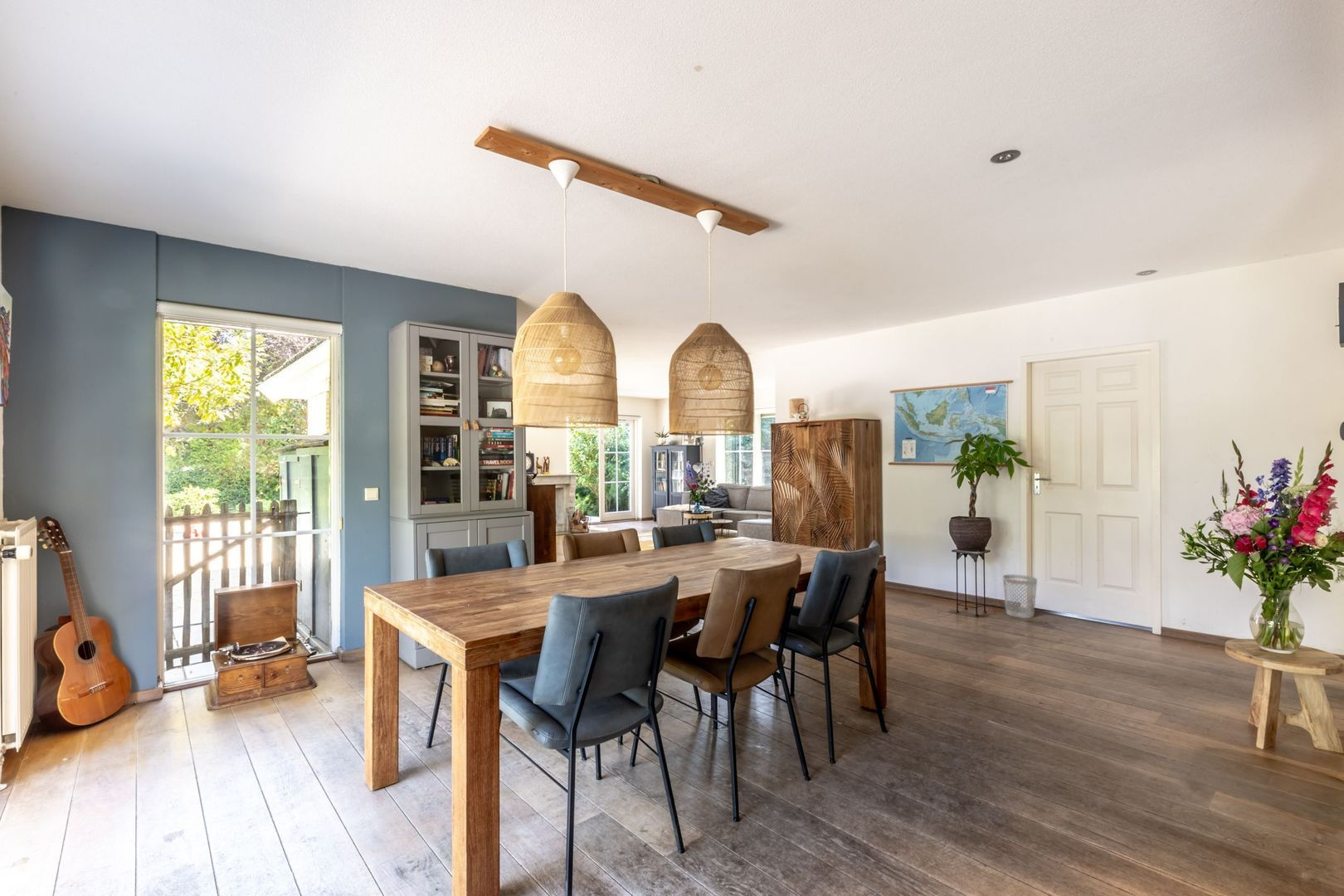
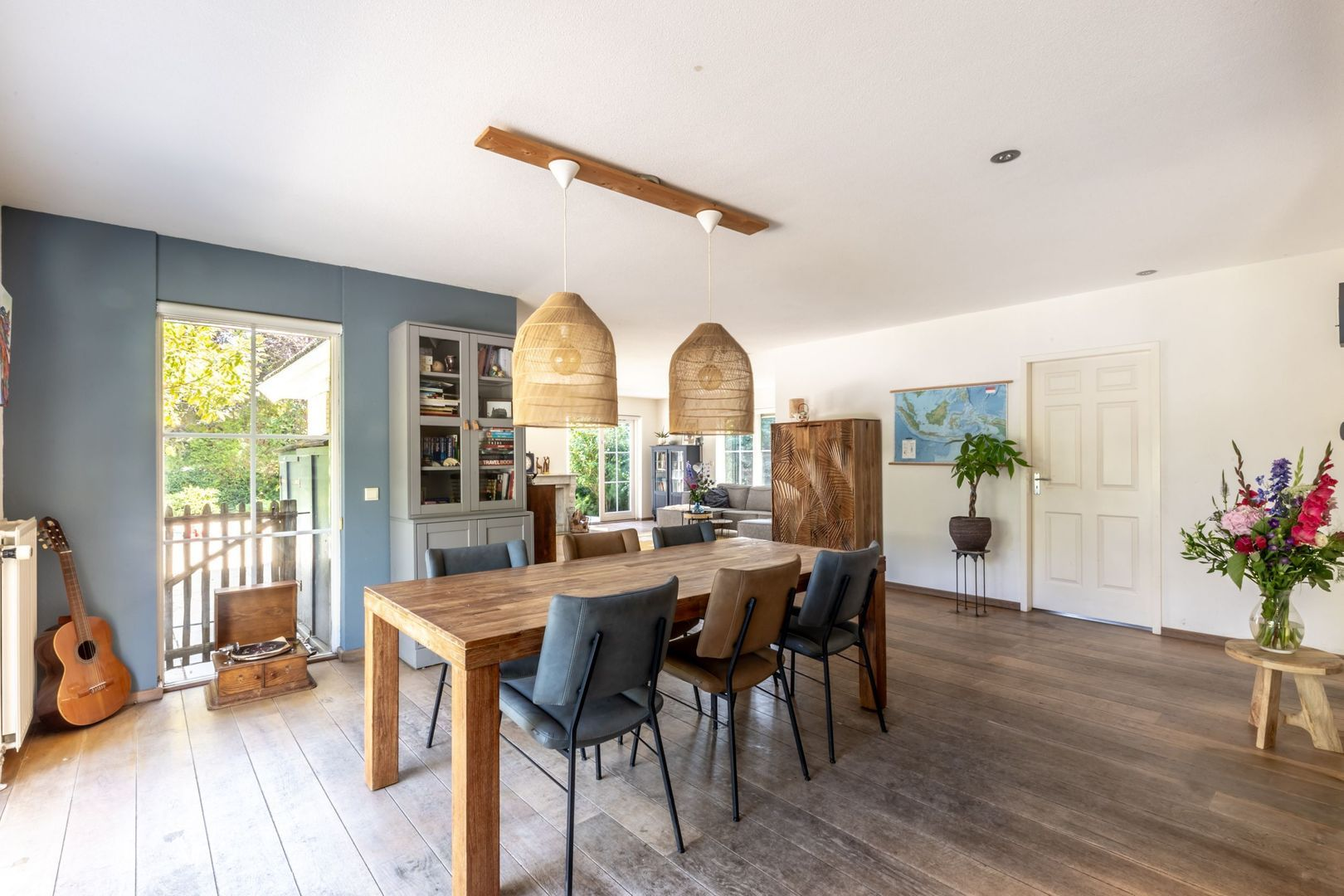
- wastebasket (1020, 596)
